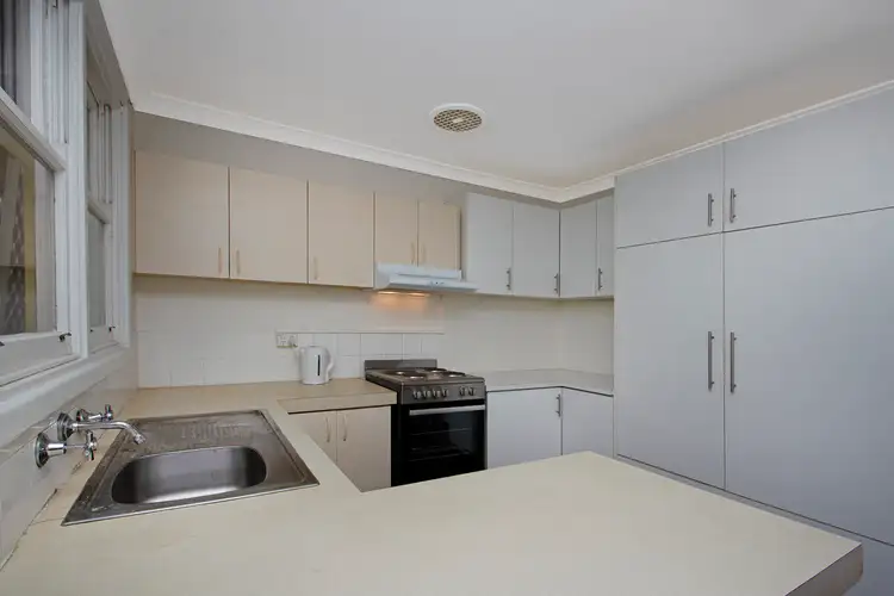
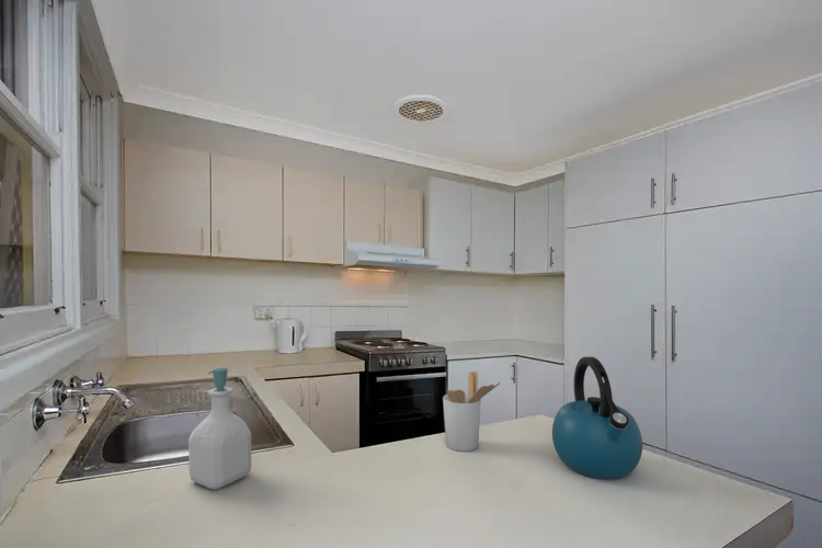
+ kettle (597, 414)
+ utensil holder (470, 411)
+ soap bottle (220, 423)
